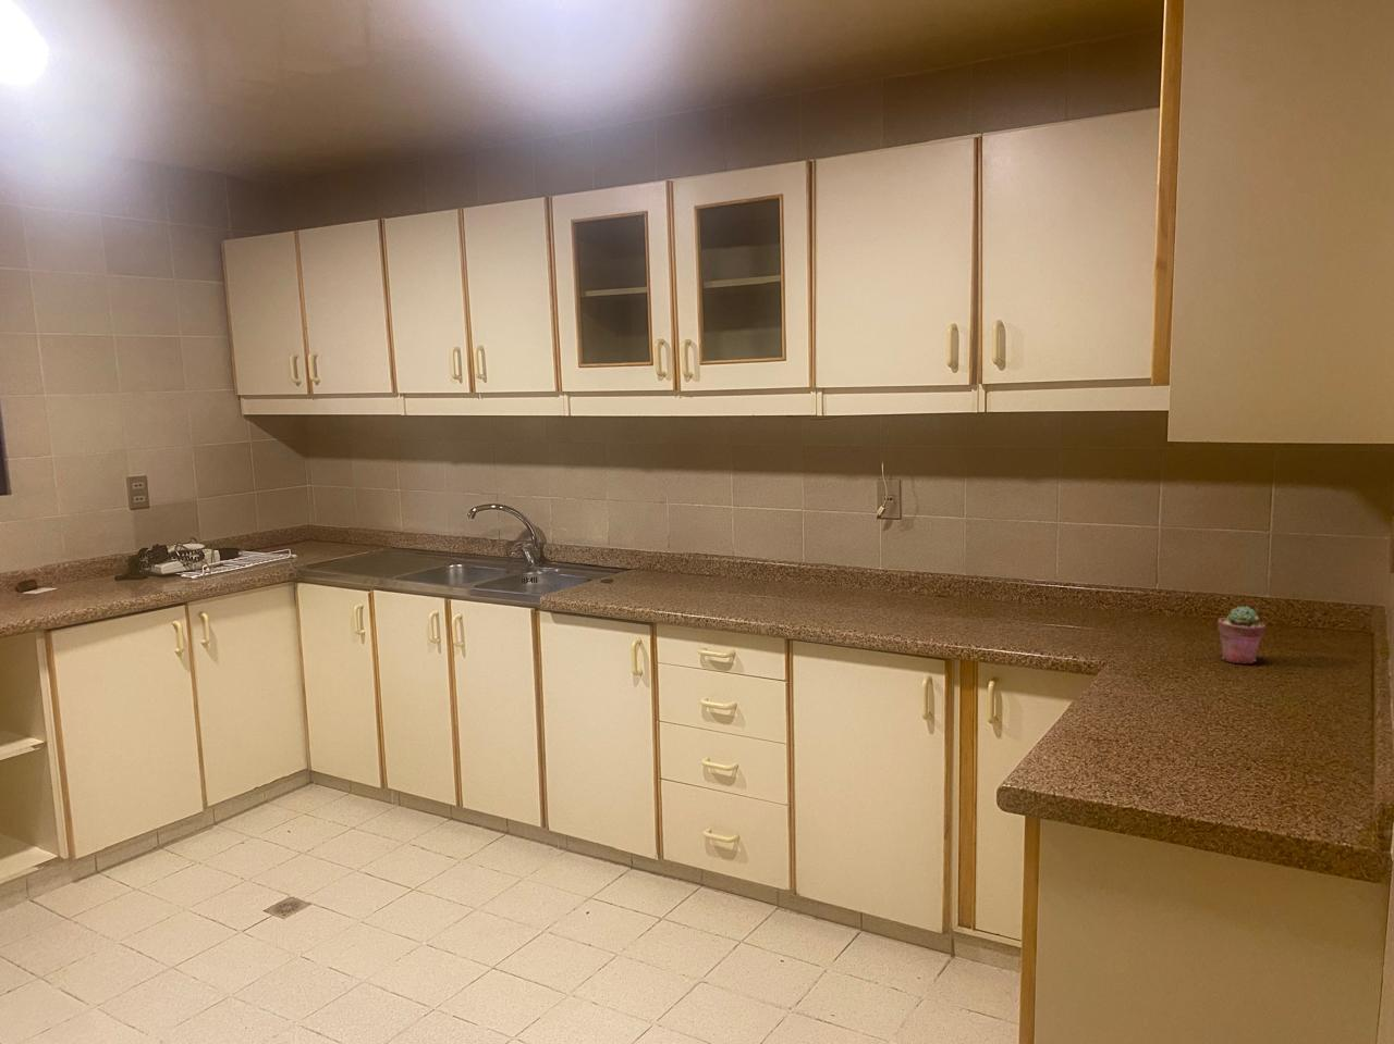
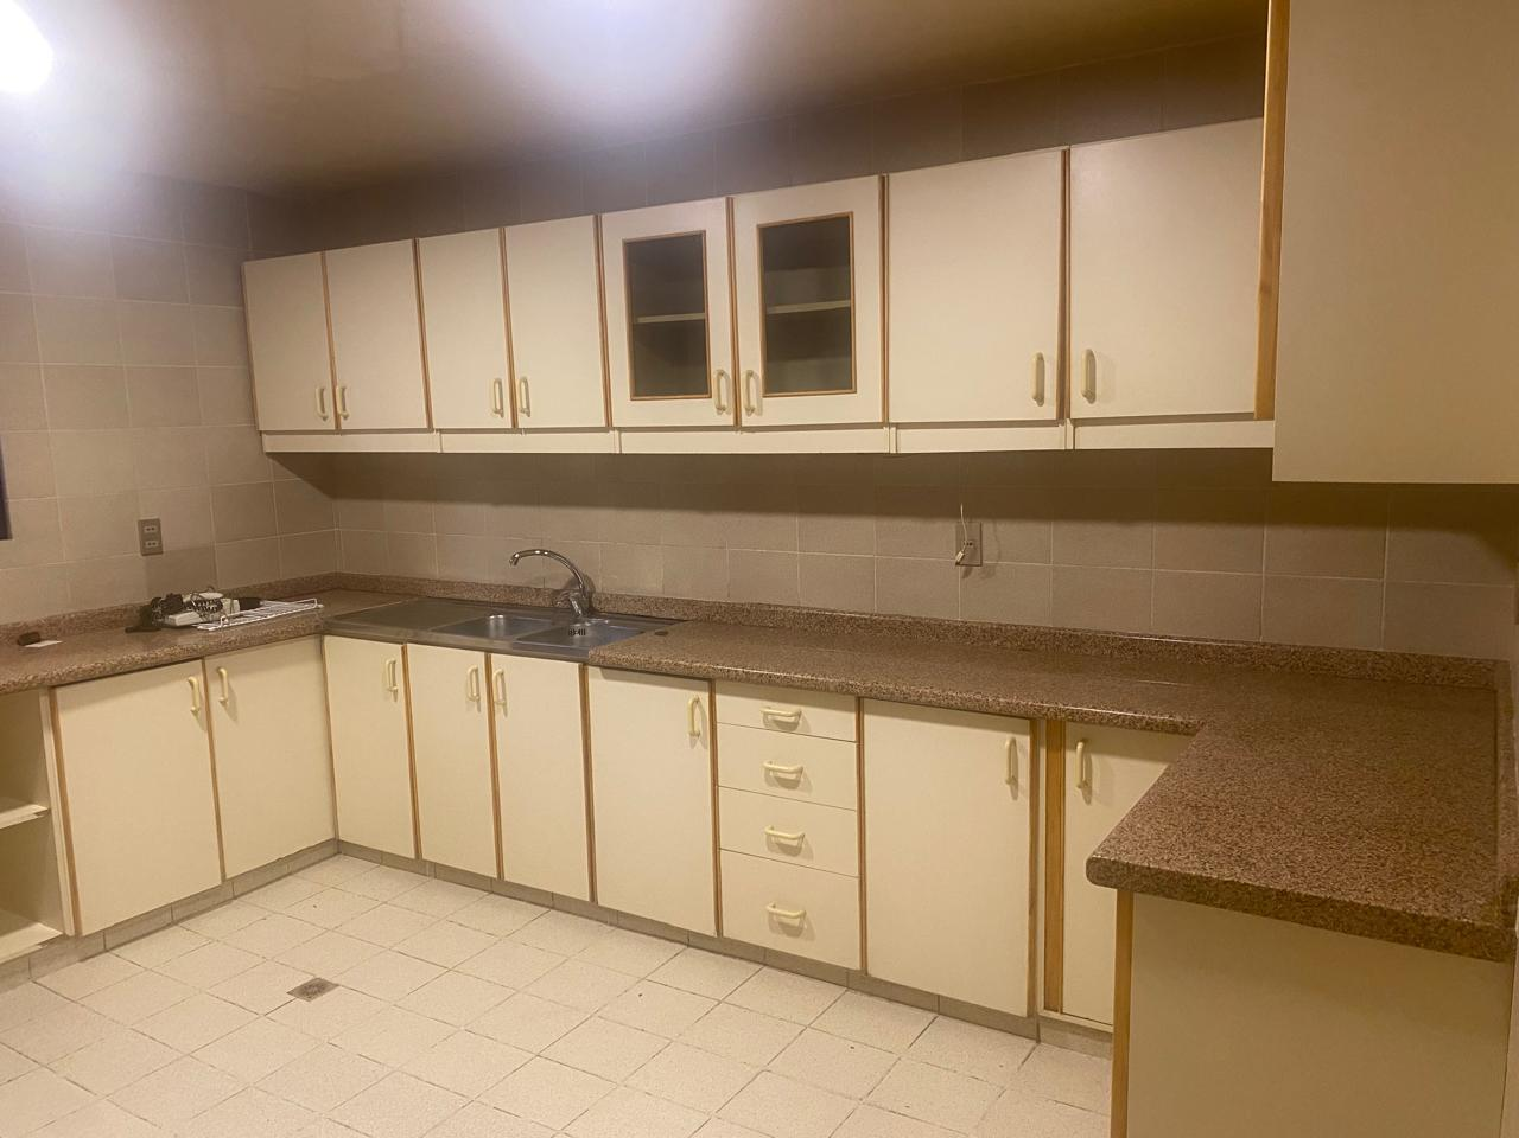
- potted succulent (1240, 633)
